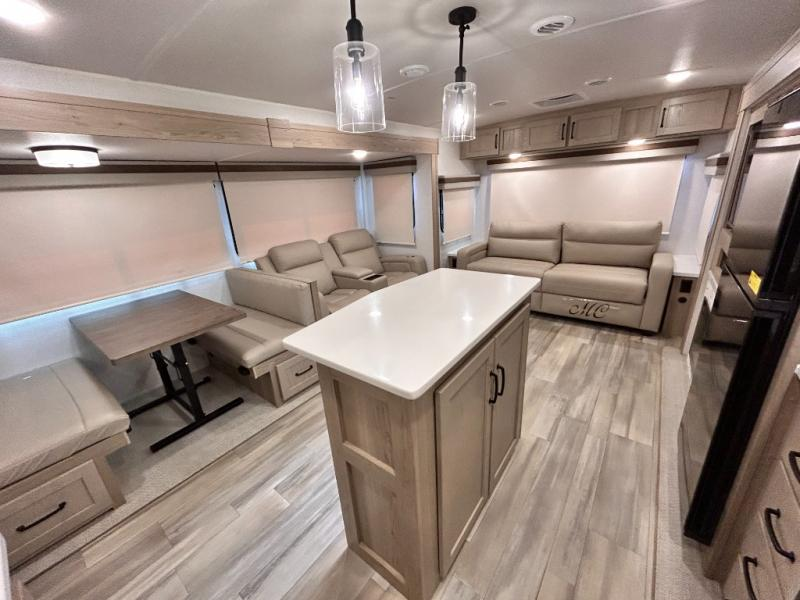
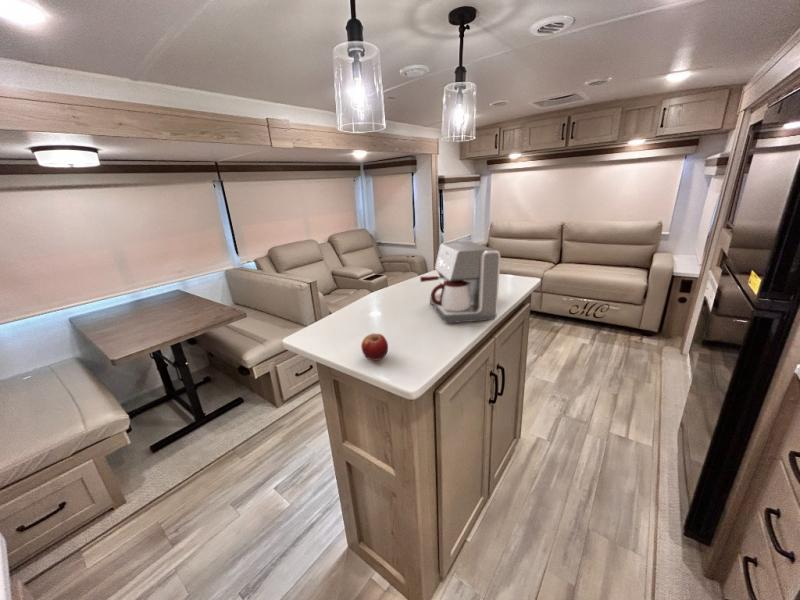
+ fruit (374, 346)
+ coffee maker (462, 279)
